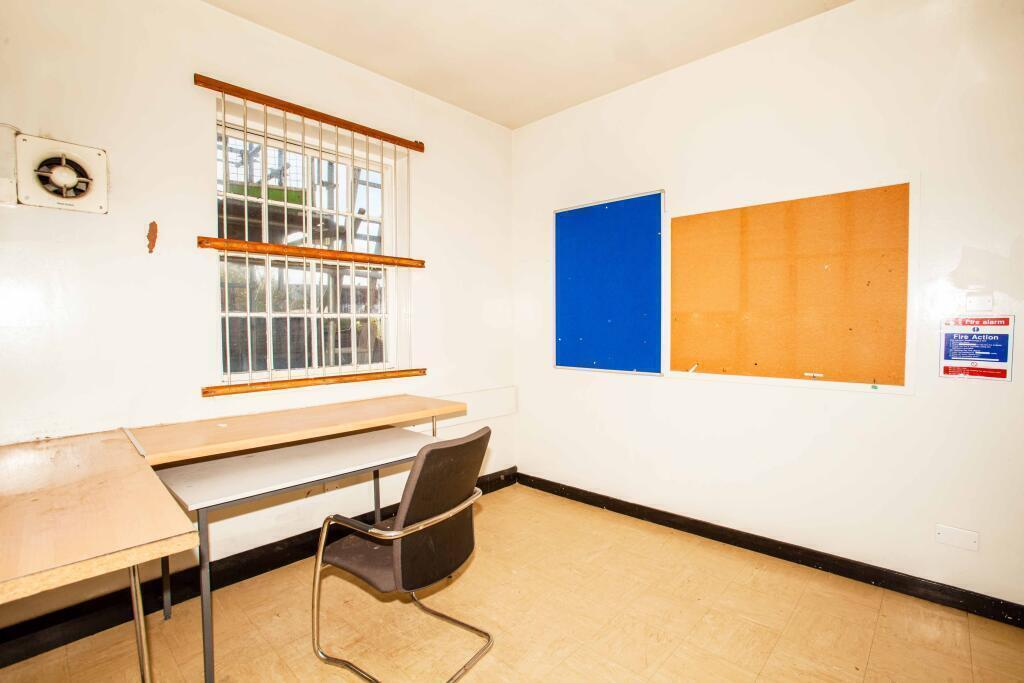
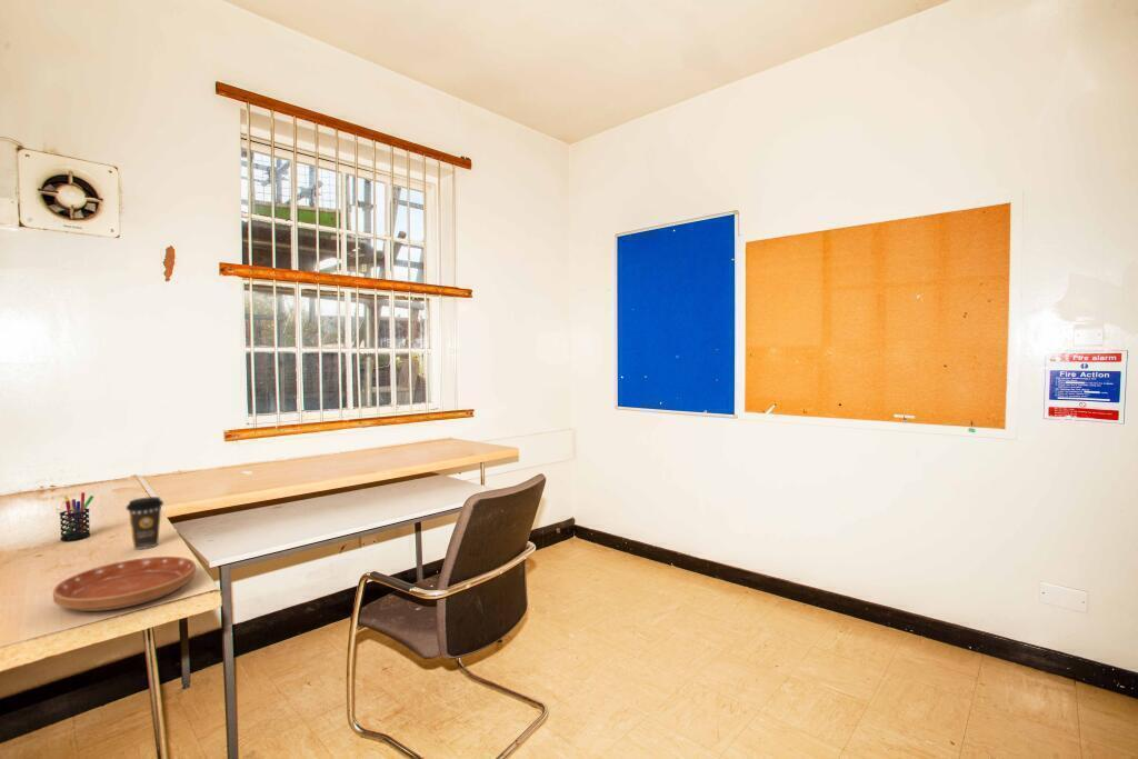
+ coffee cup (144, 522)
+ pen holder (78, 513)
+ saucer (129, 583)
